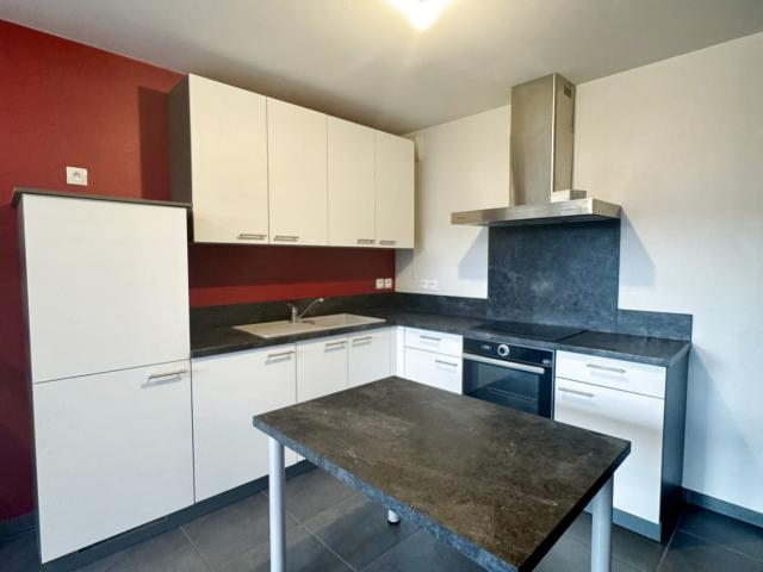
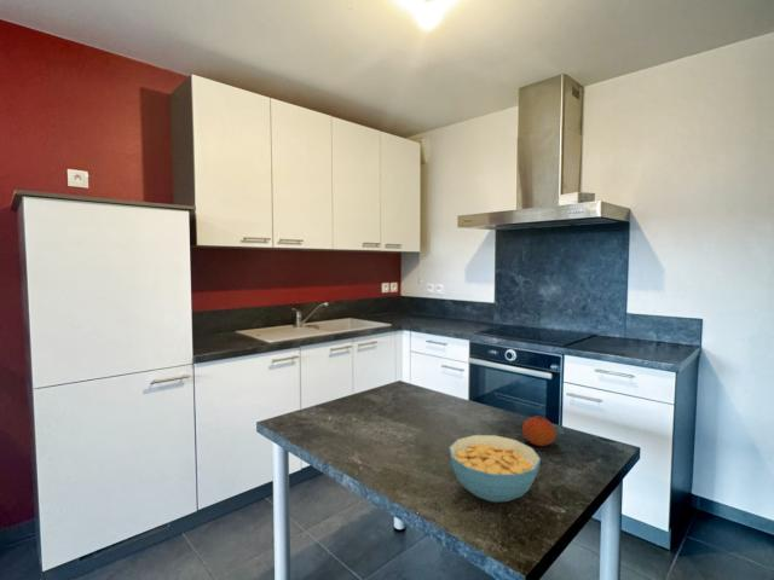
+ fruit (538, 429)
+ cereal bowl (492, 474)
